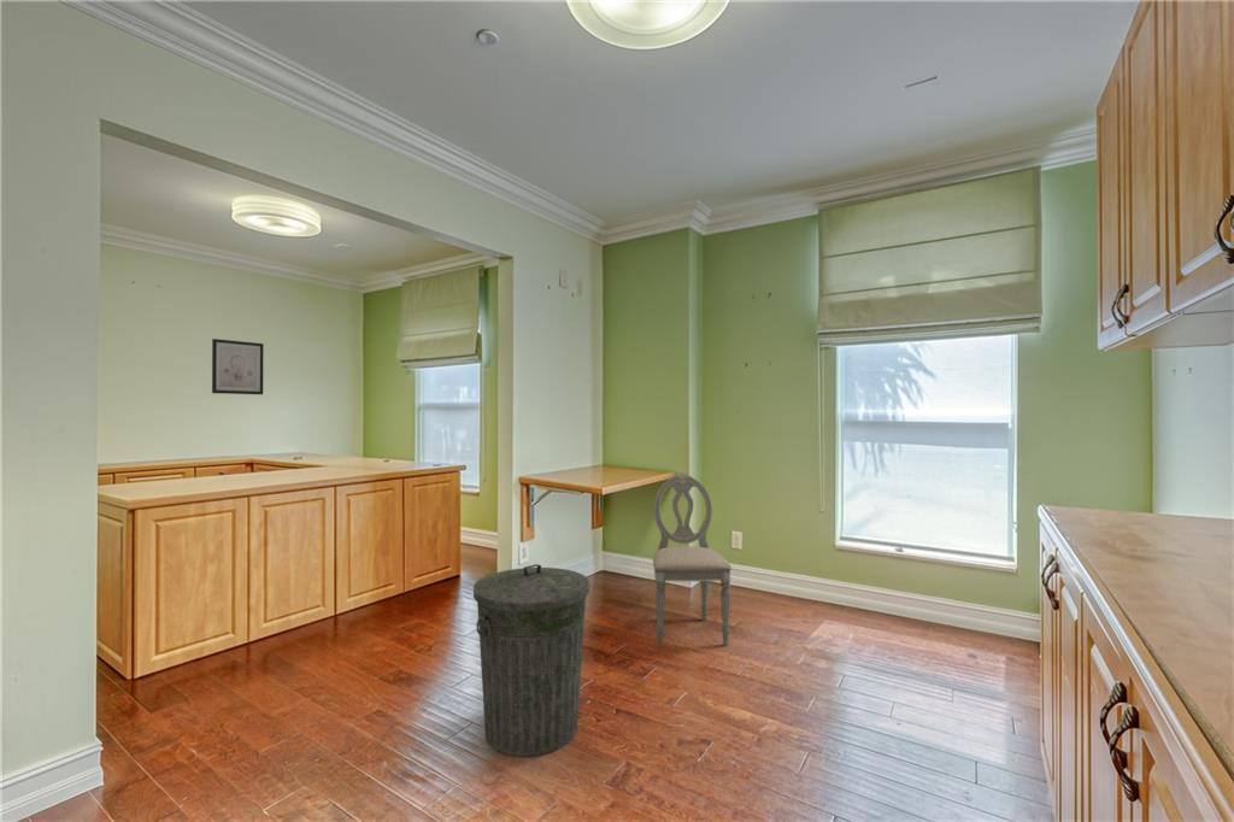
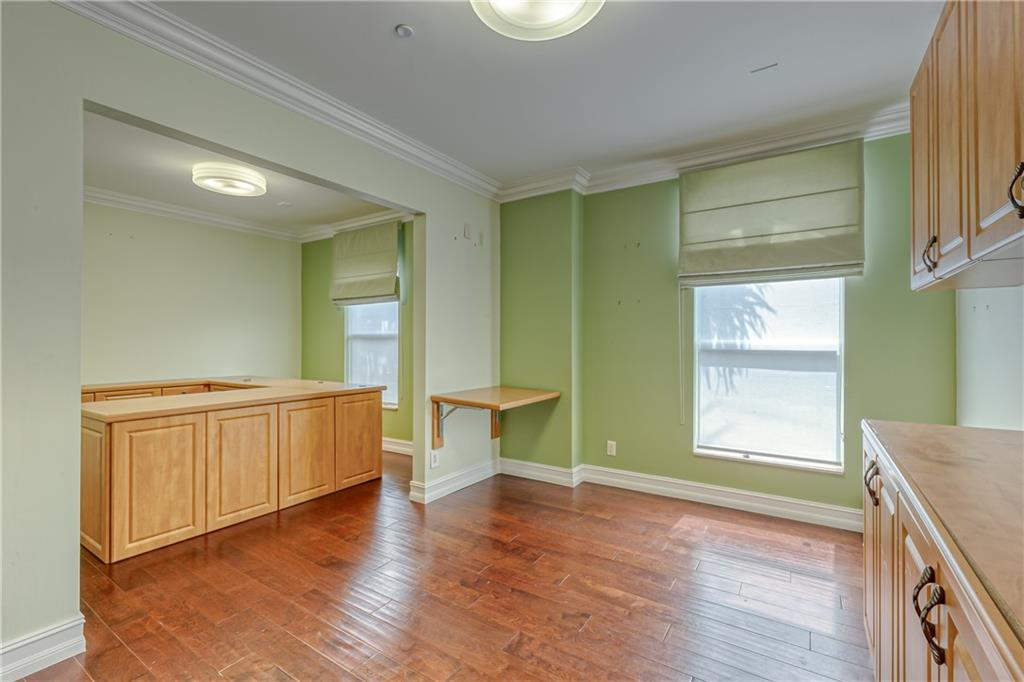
- trash can (531, 646)
- dining chair (687, 553)
- wall art (237, 368)
